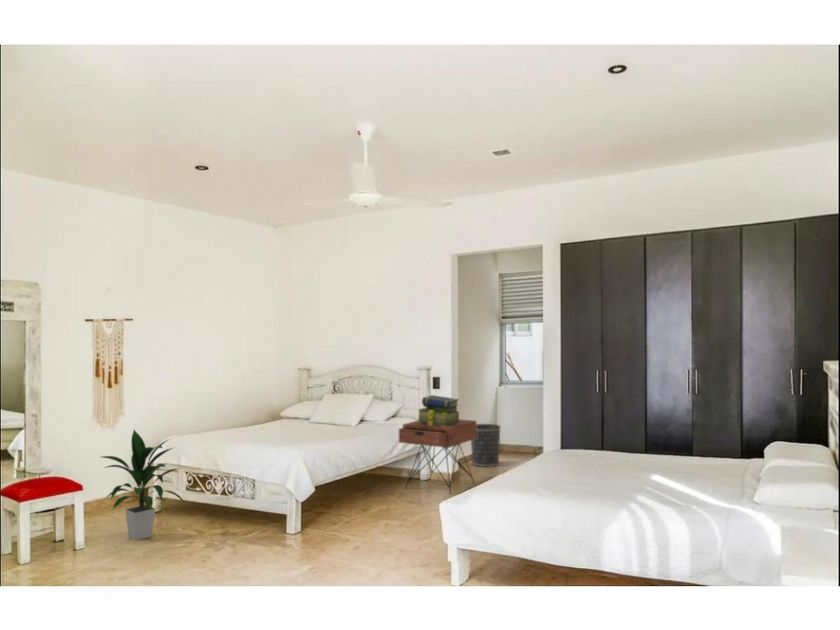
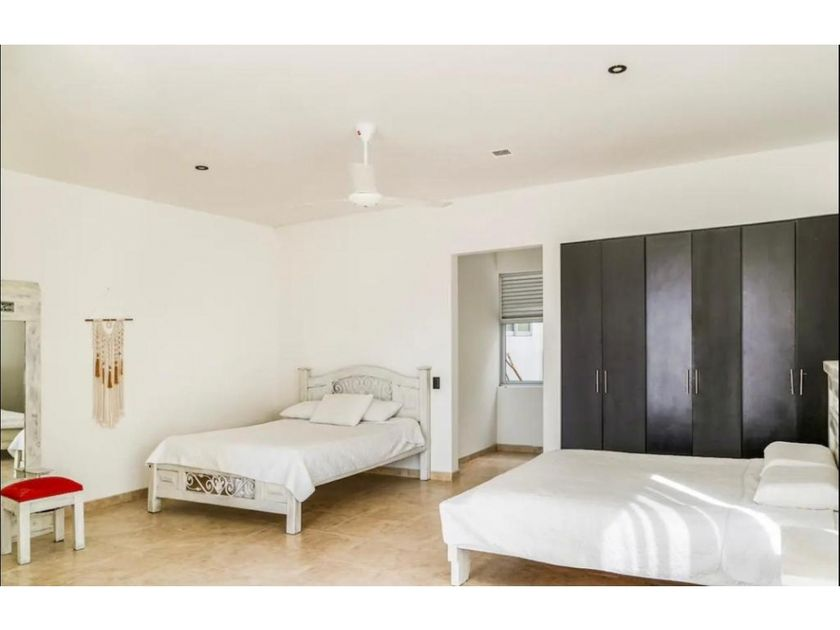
- indoor plant (144, 483)
- stack of books (439, 409)
- wastebasket (485, 445)
- nightstand (437, 454)
